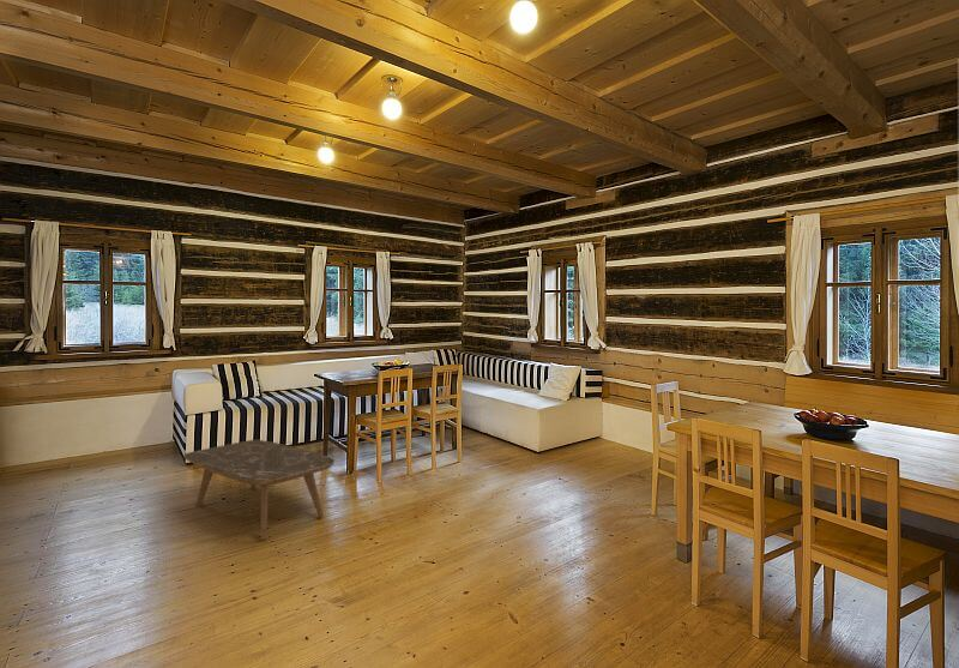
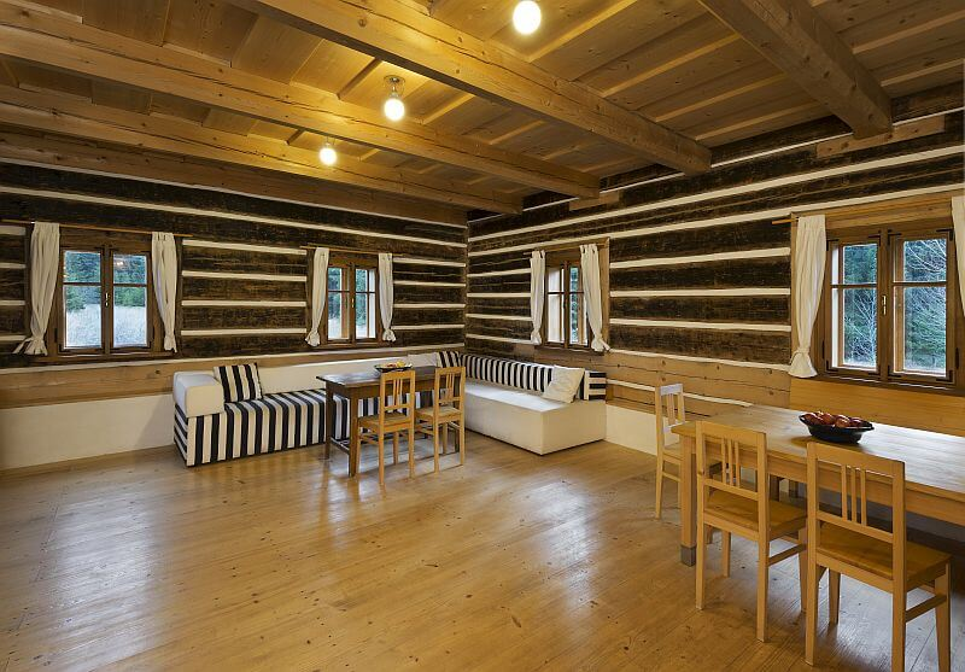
- coffee table (258, 483)
